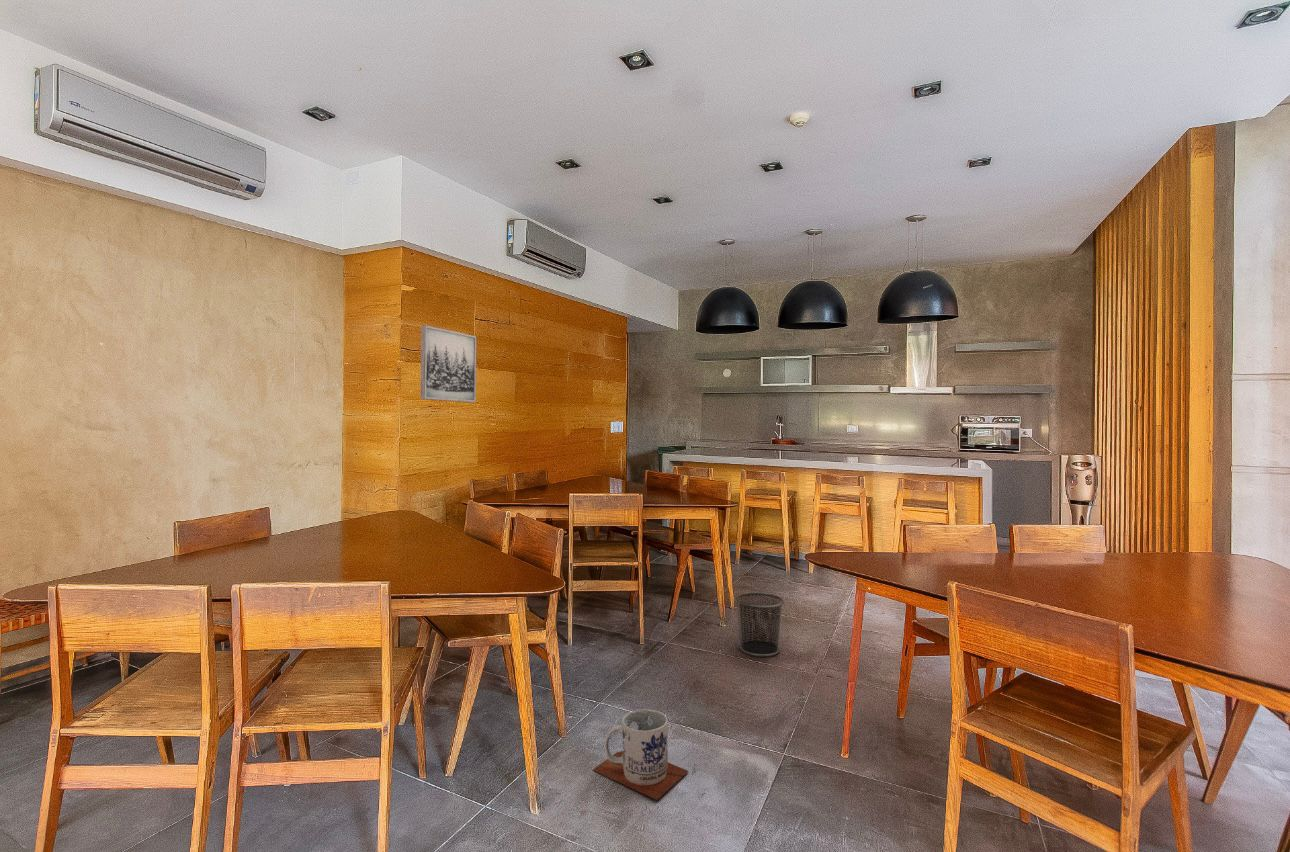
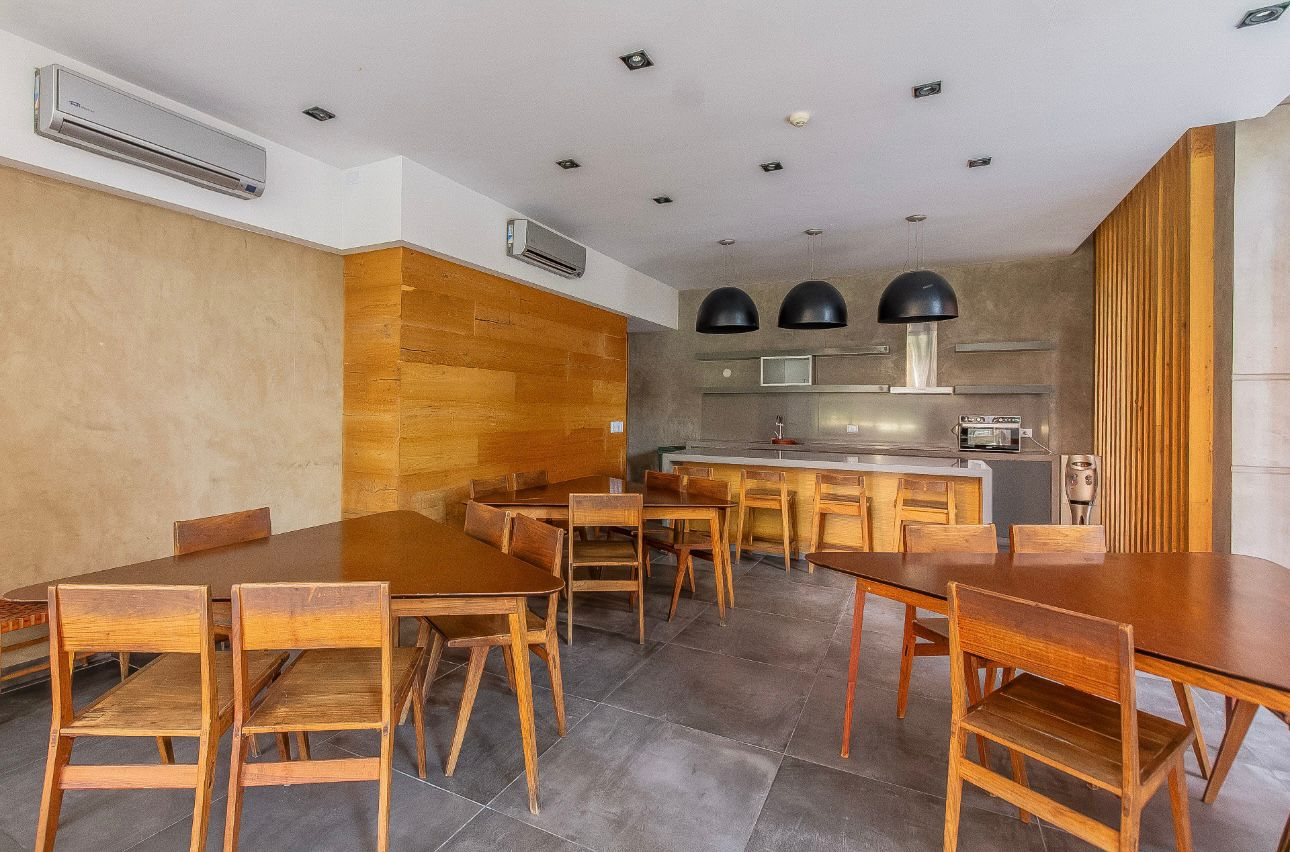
- trash can (640, 744)
- wall art (450, 366)
- waste bin (759, 623)
